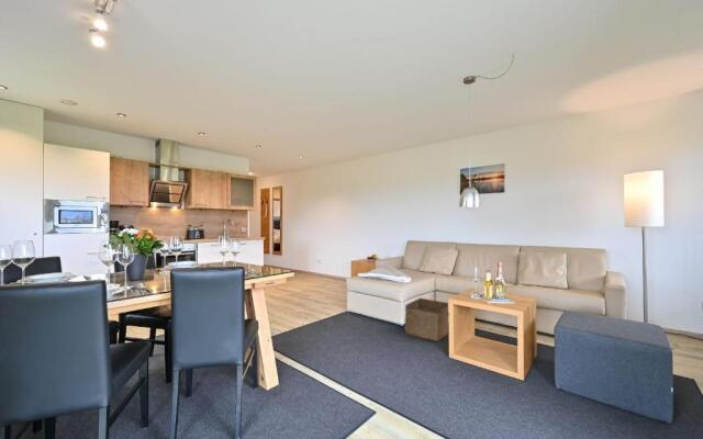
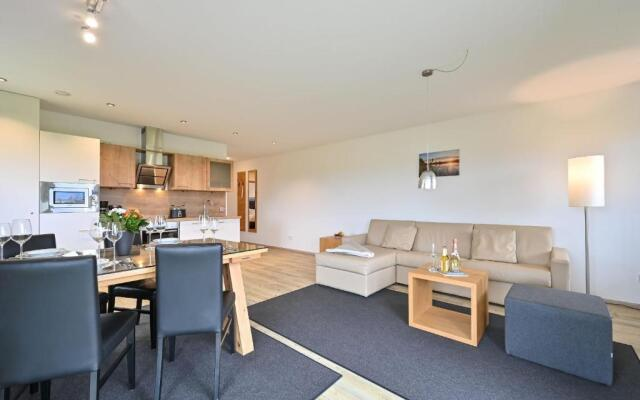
- storage bin (427, 317)
